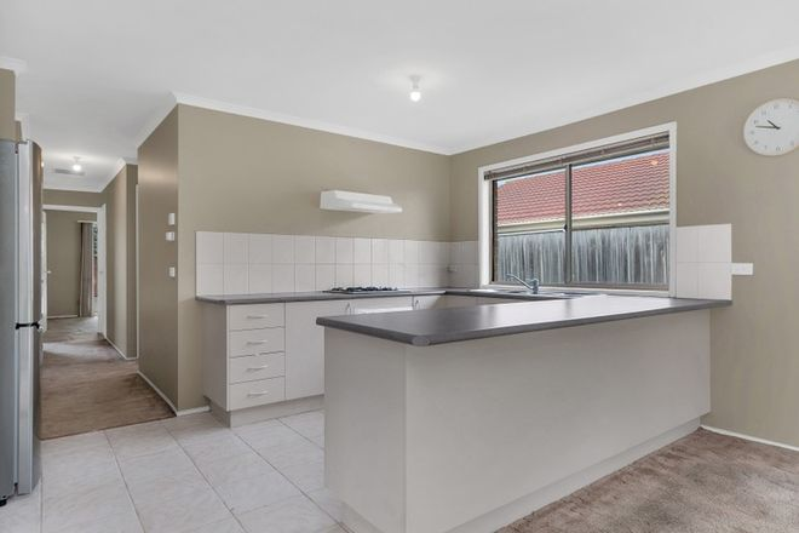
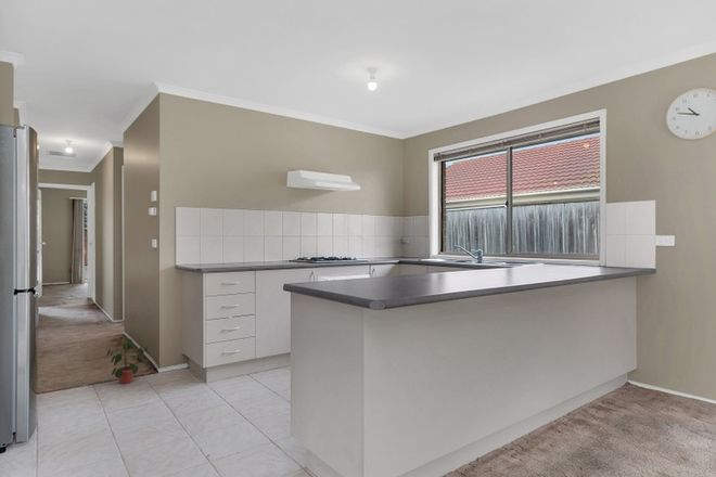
+ potted plant (127, 360)
